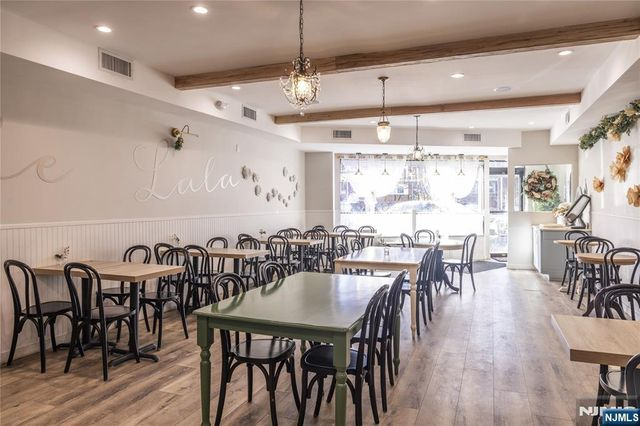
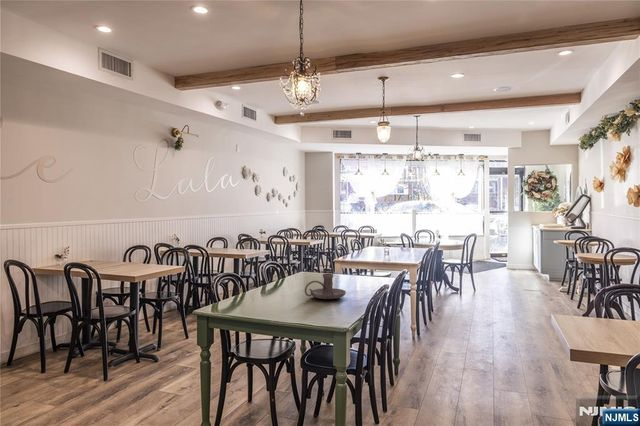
+ candle holder (324, 286)
